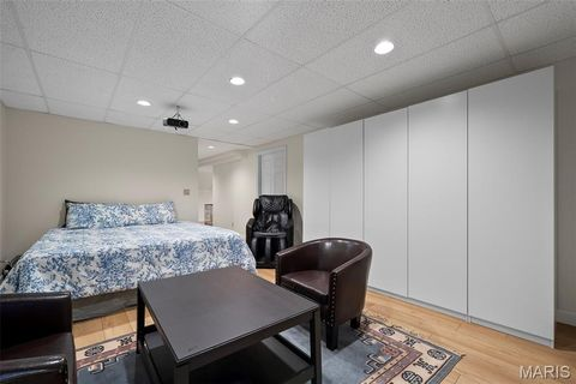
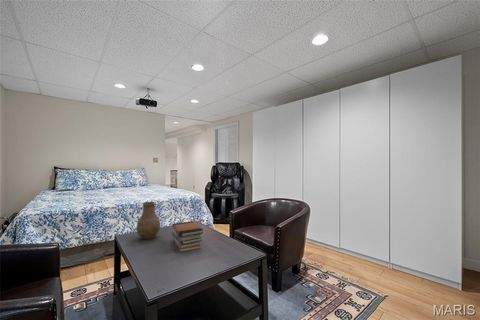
+ vase (148, 220)
+ book stack (186, 235)
